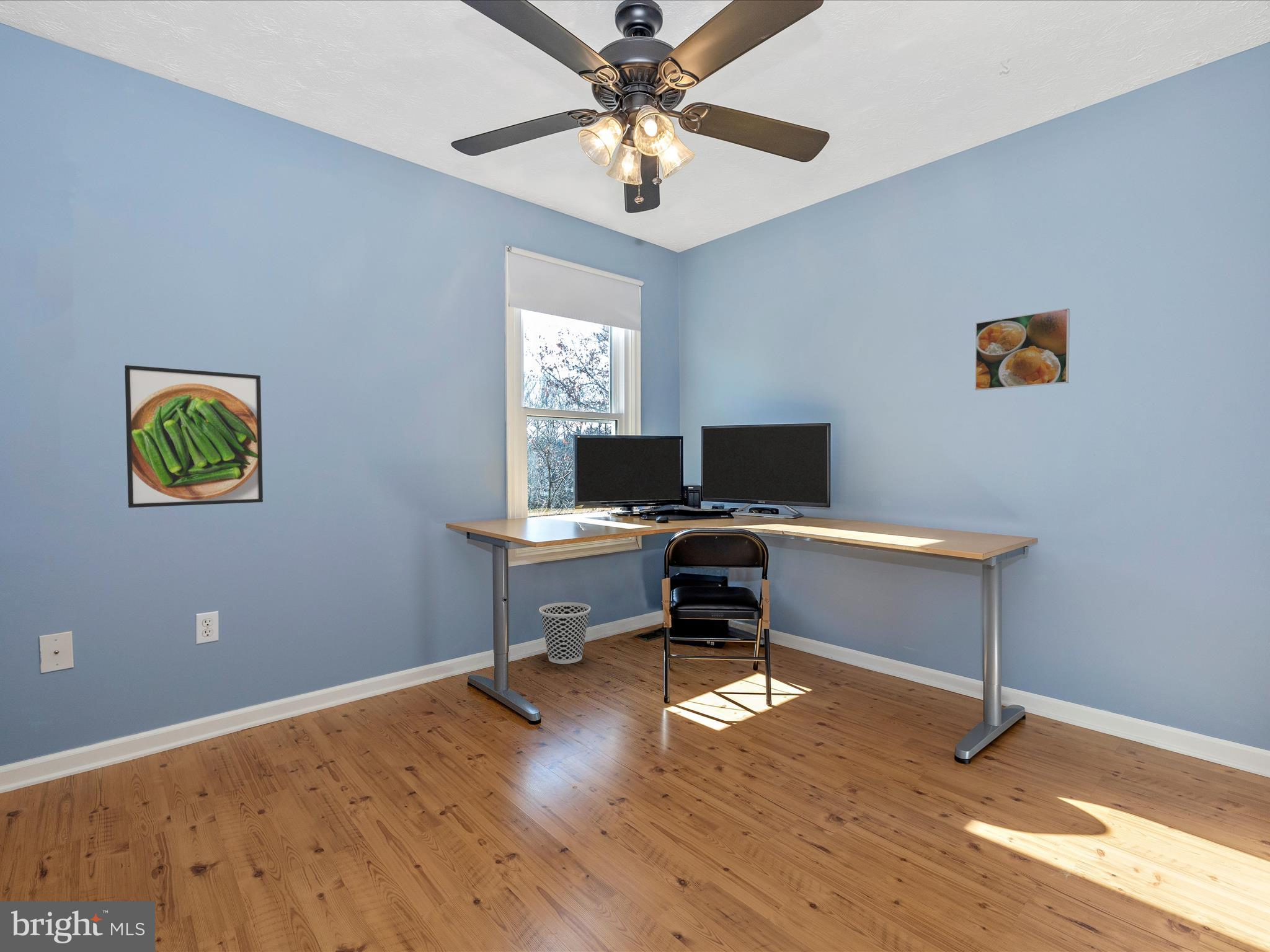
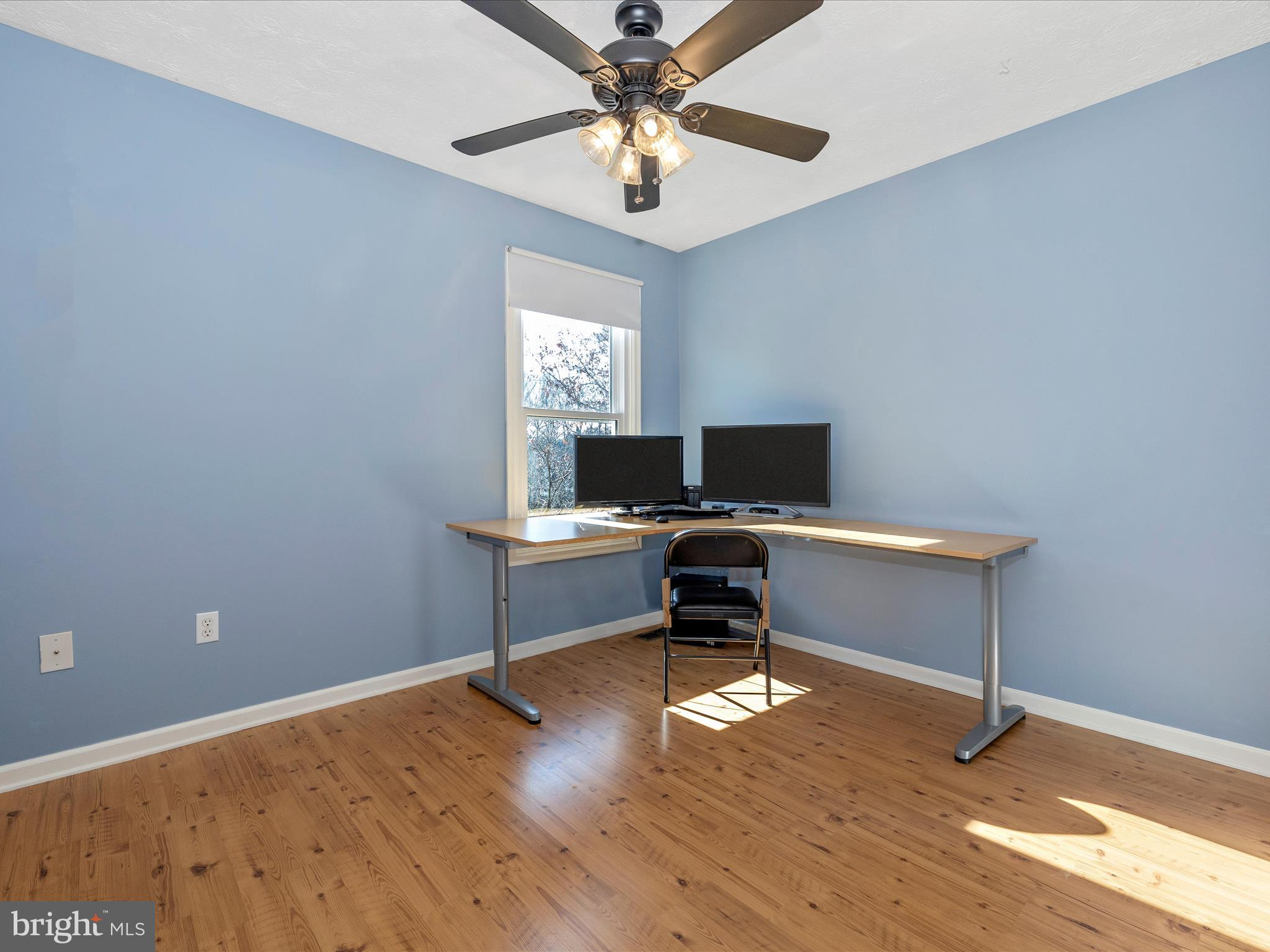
- wastebasket (565, 633)
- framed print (198, 438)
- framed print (1020, 351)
